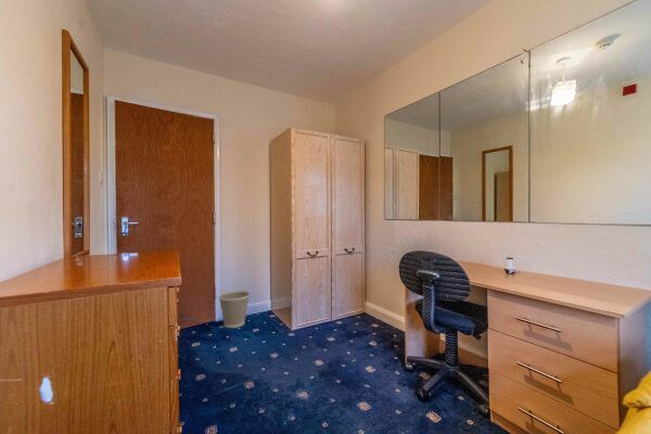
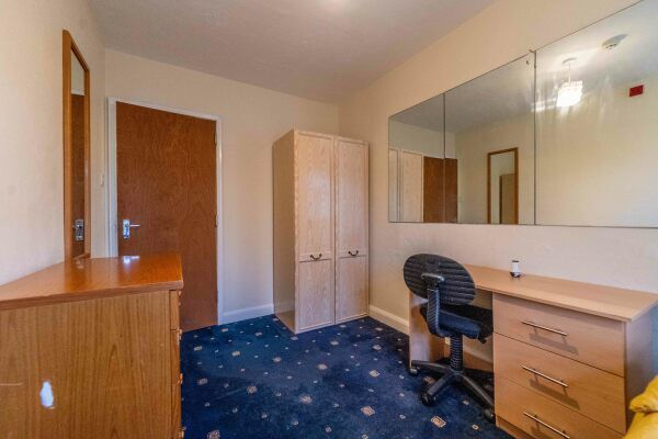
- wastebasket (234, 308)
